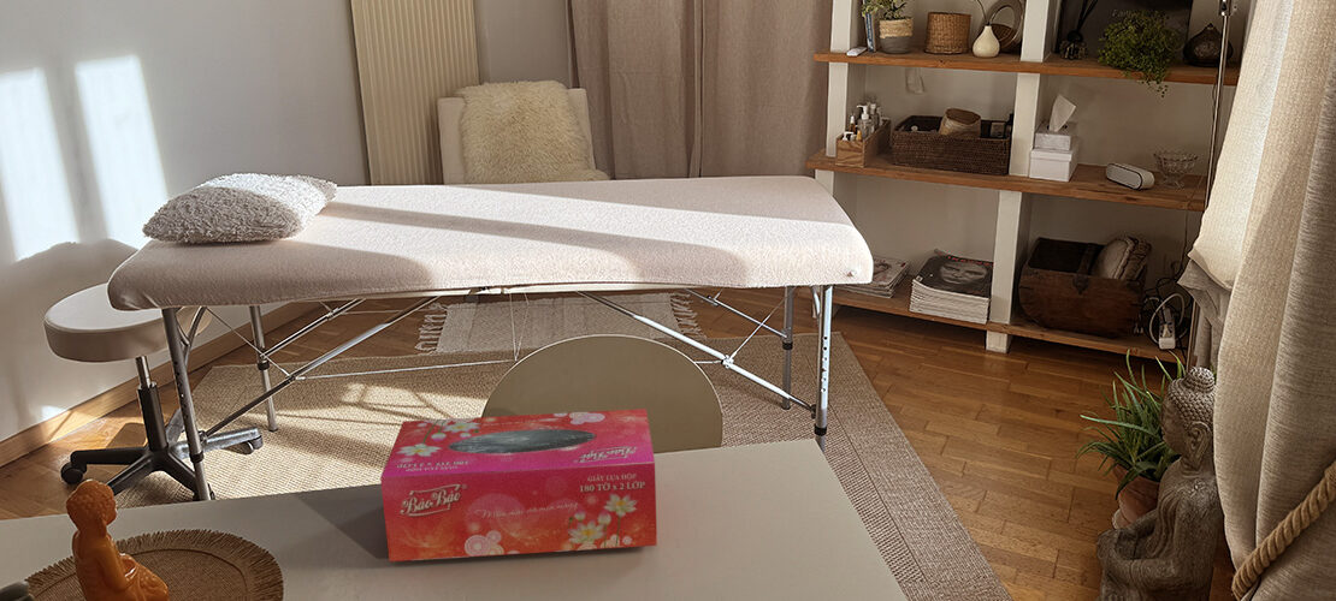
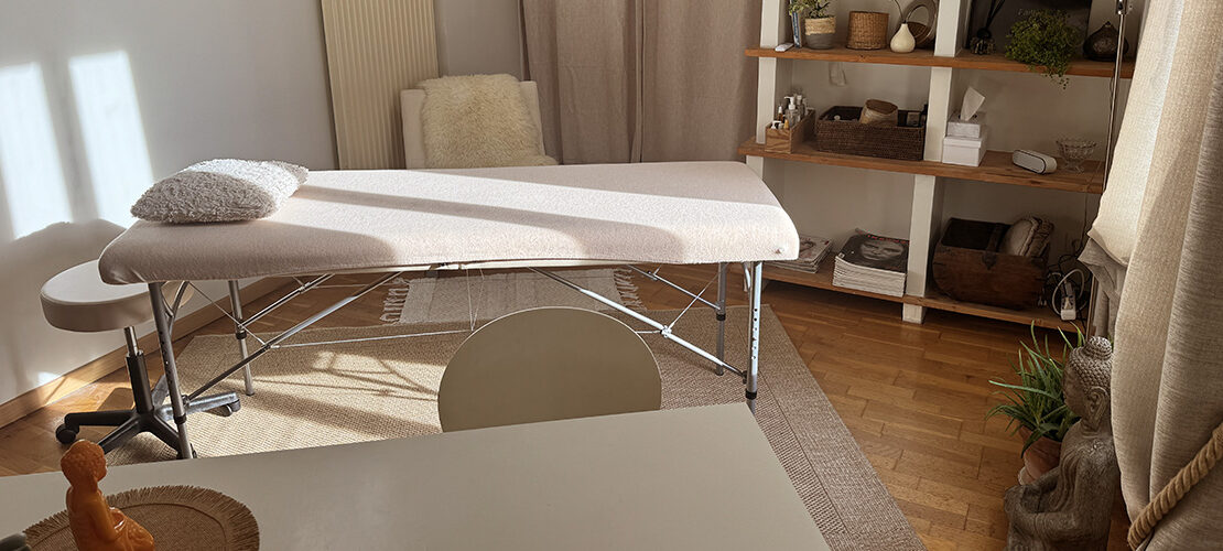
- tissue box (525, 481)
